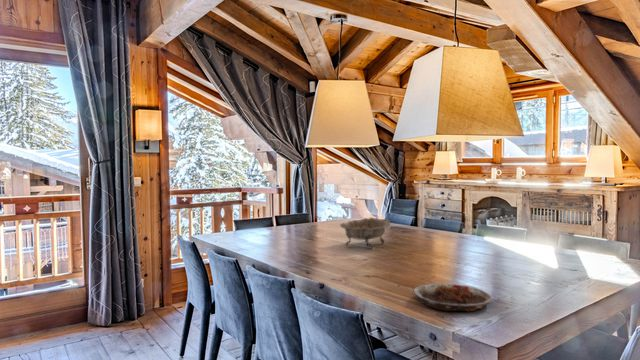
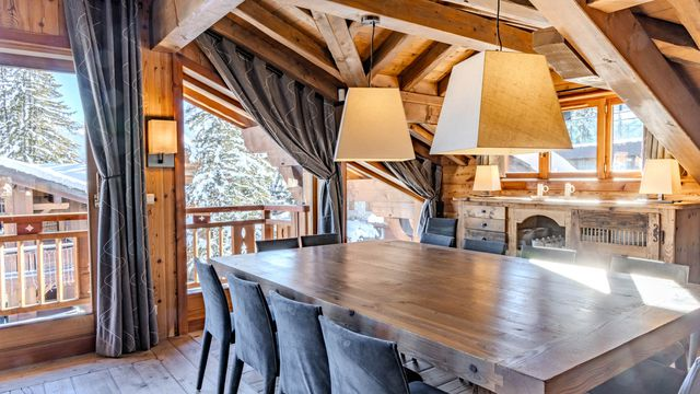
- decorative bowl (365, 232)
- plate (451, 293)
